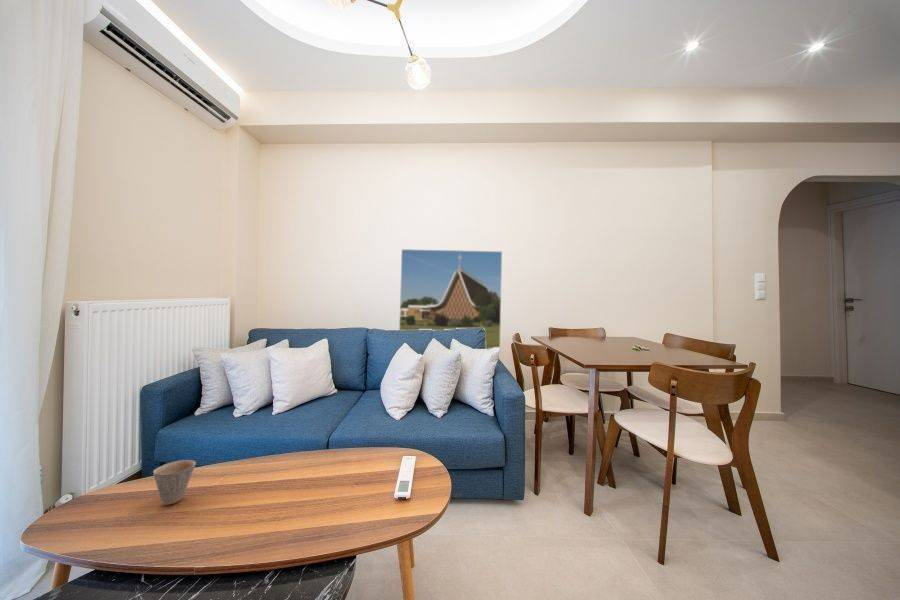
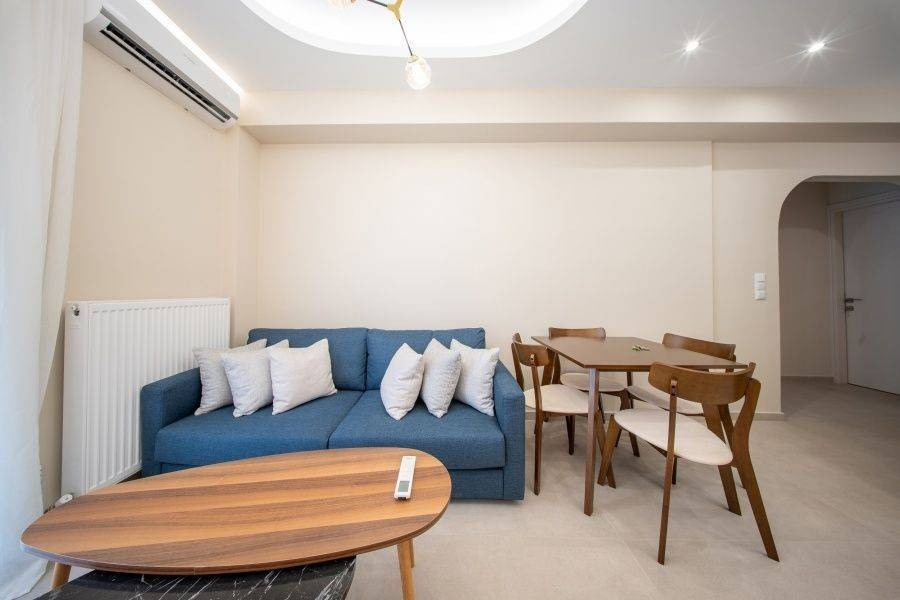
- cup (174, 482)
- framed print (450, 300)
